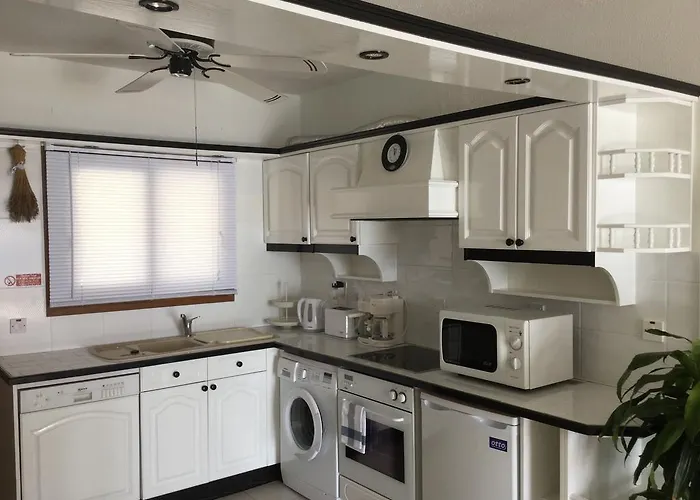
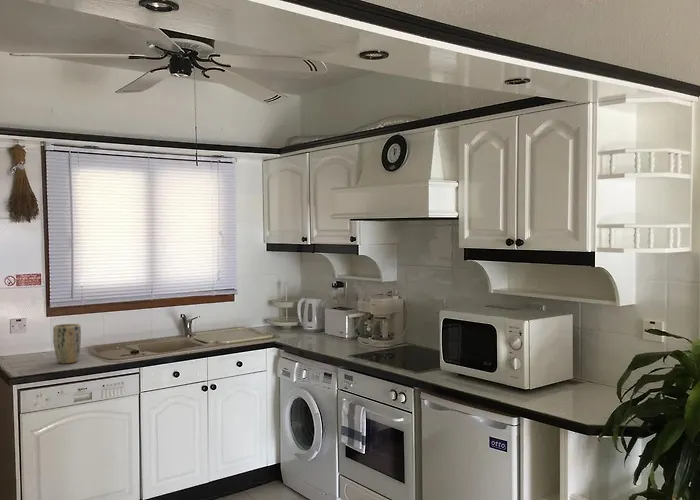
+ plant pot (67, 343)
